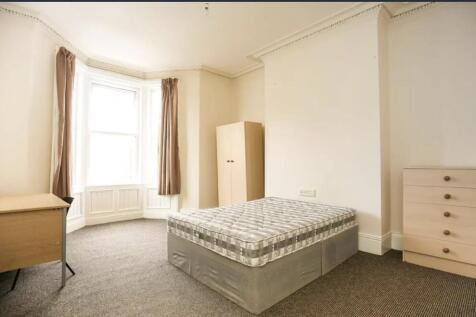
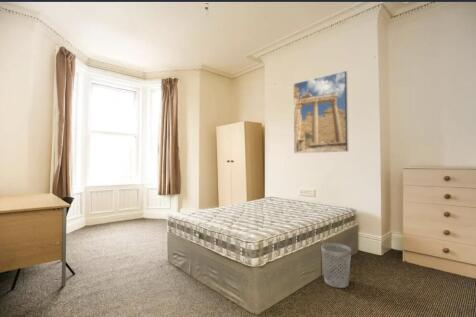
+ wastebasket (336, 264)
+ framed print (318, 115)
